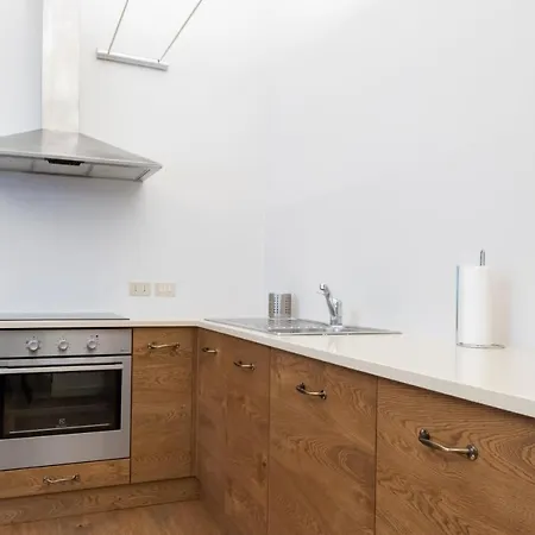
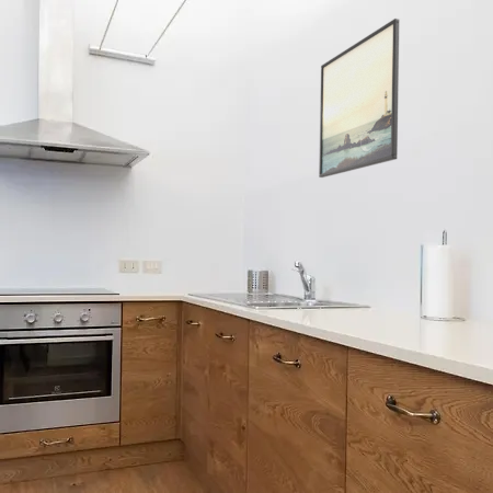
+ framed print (354, 106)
